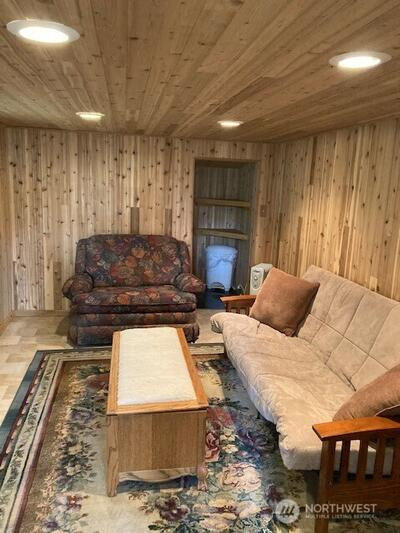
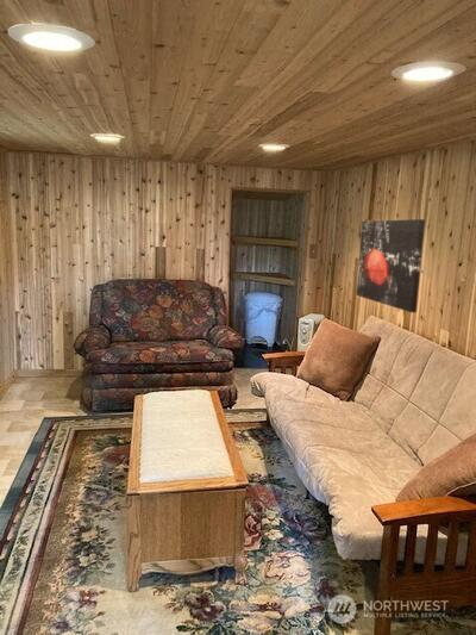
+ wall art (386, 262)
